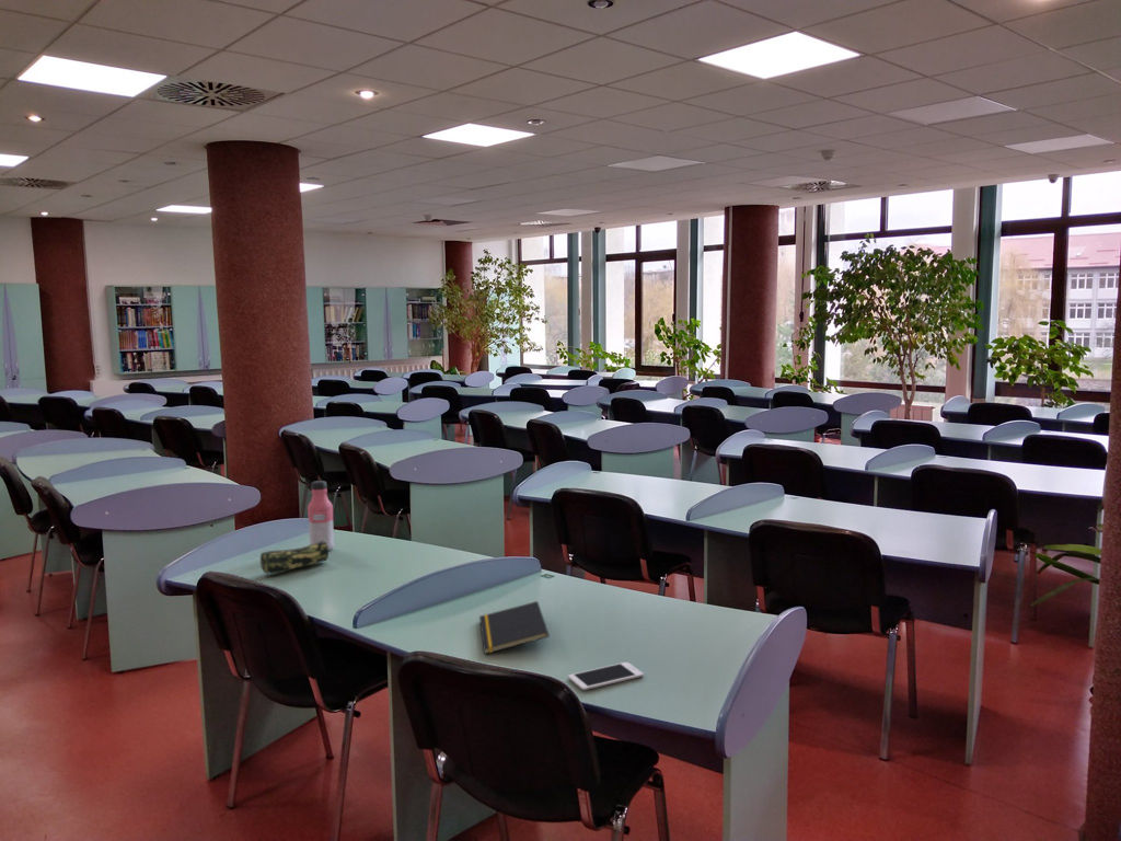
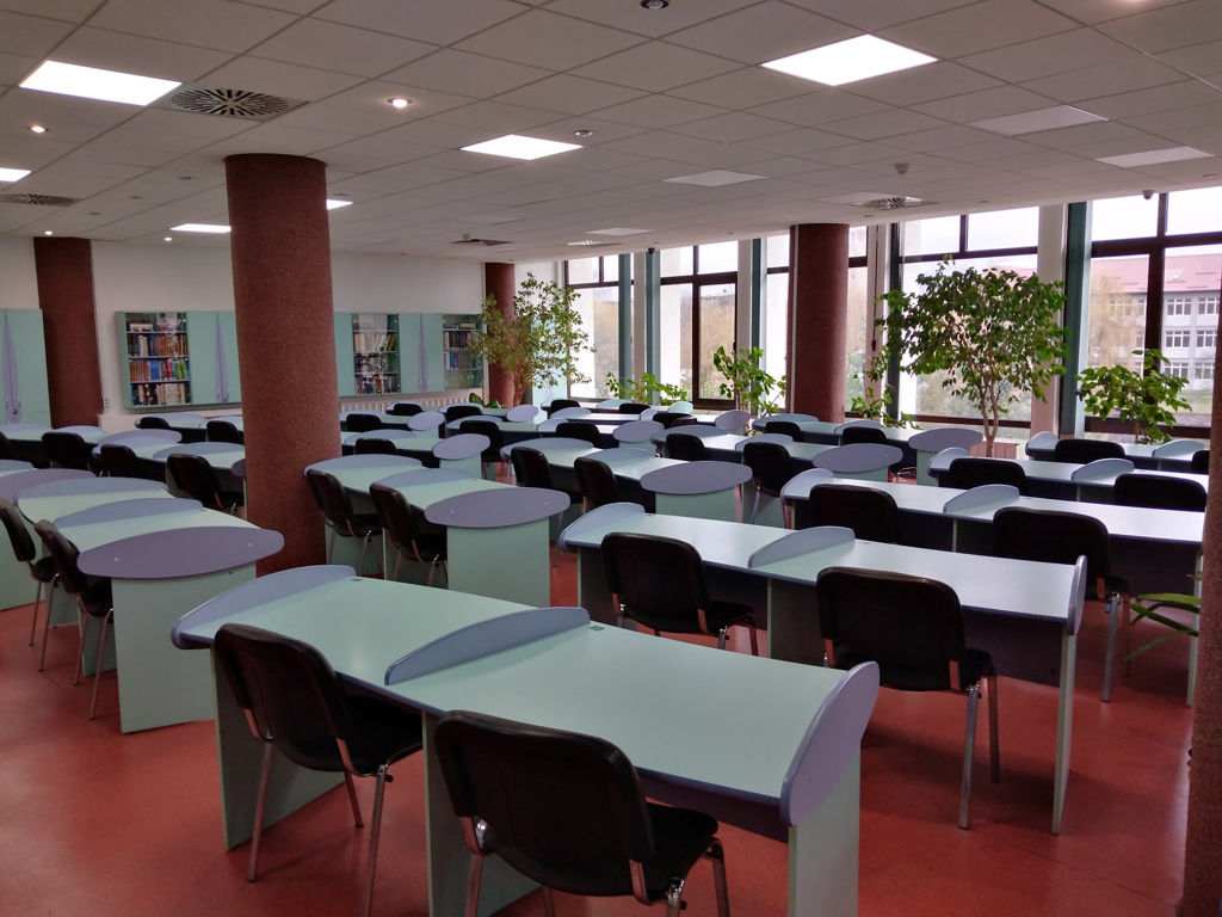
- water bottle (320, 516)
- notepad (512, 625)
- cell phone (605, 676)
- pencil case (296, 556)
